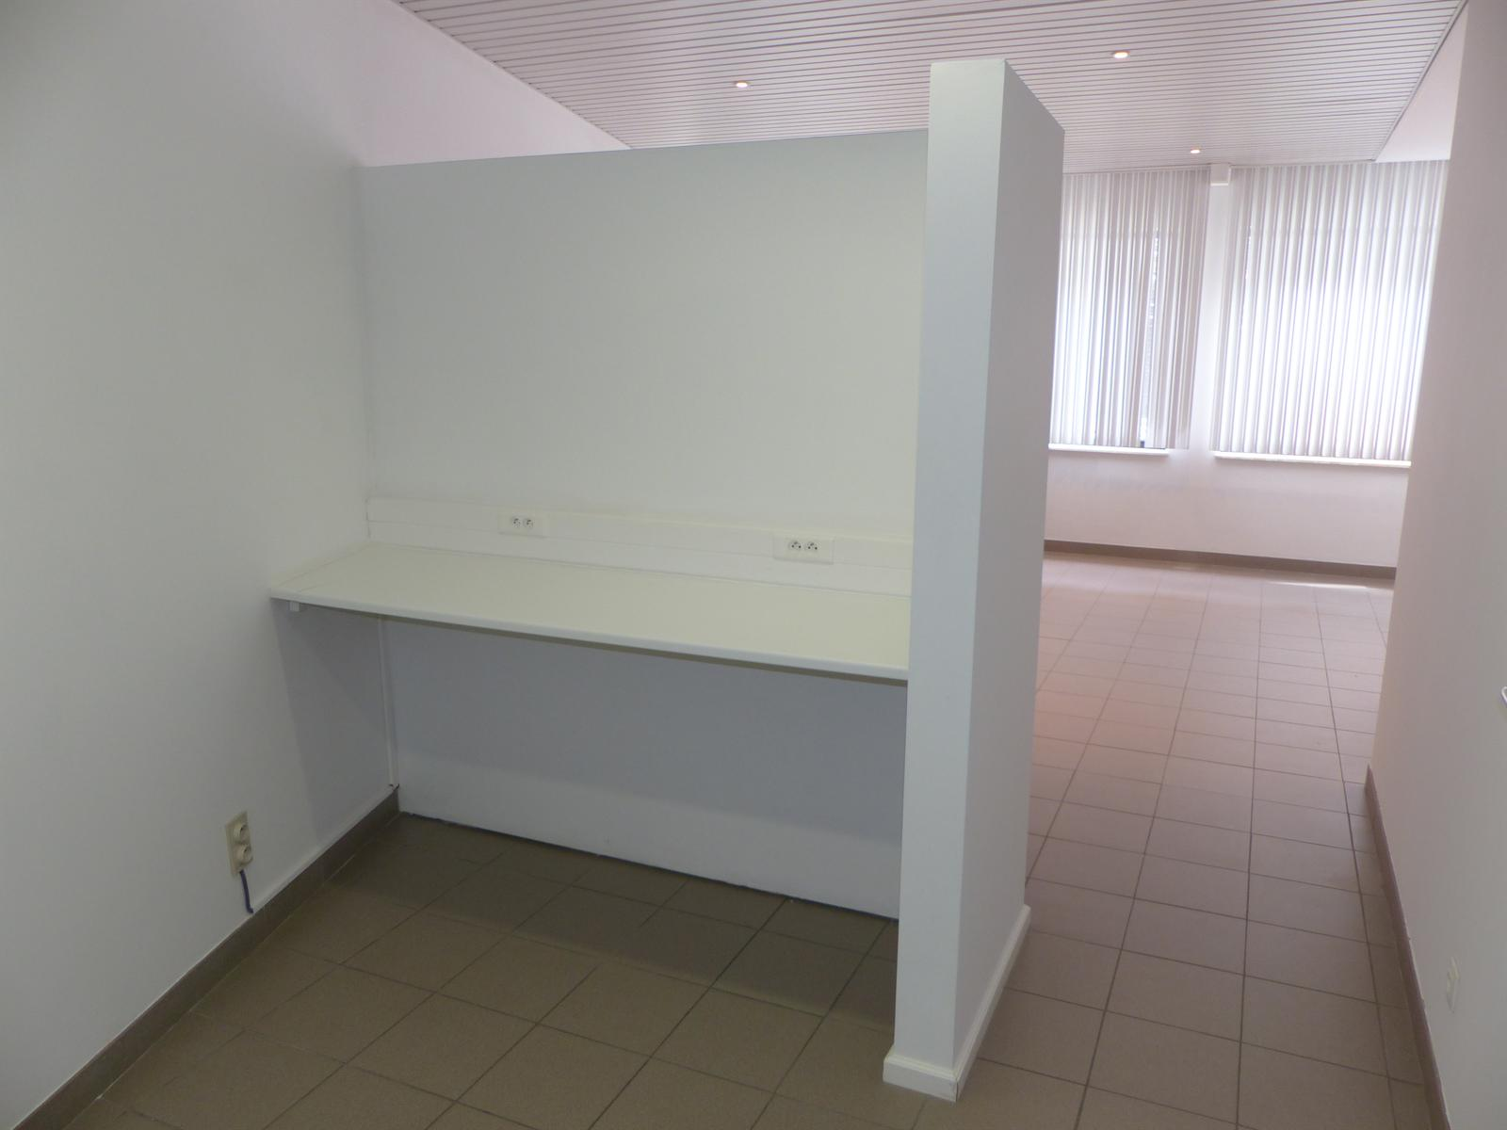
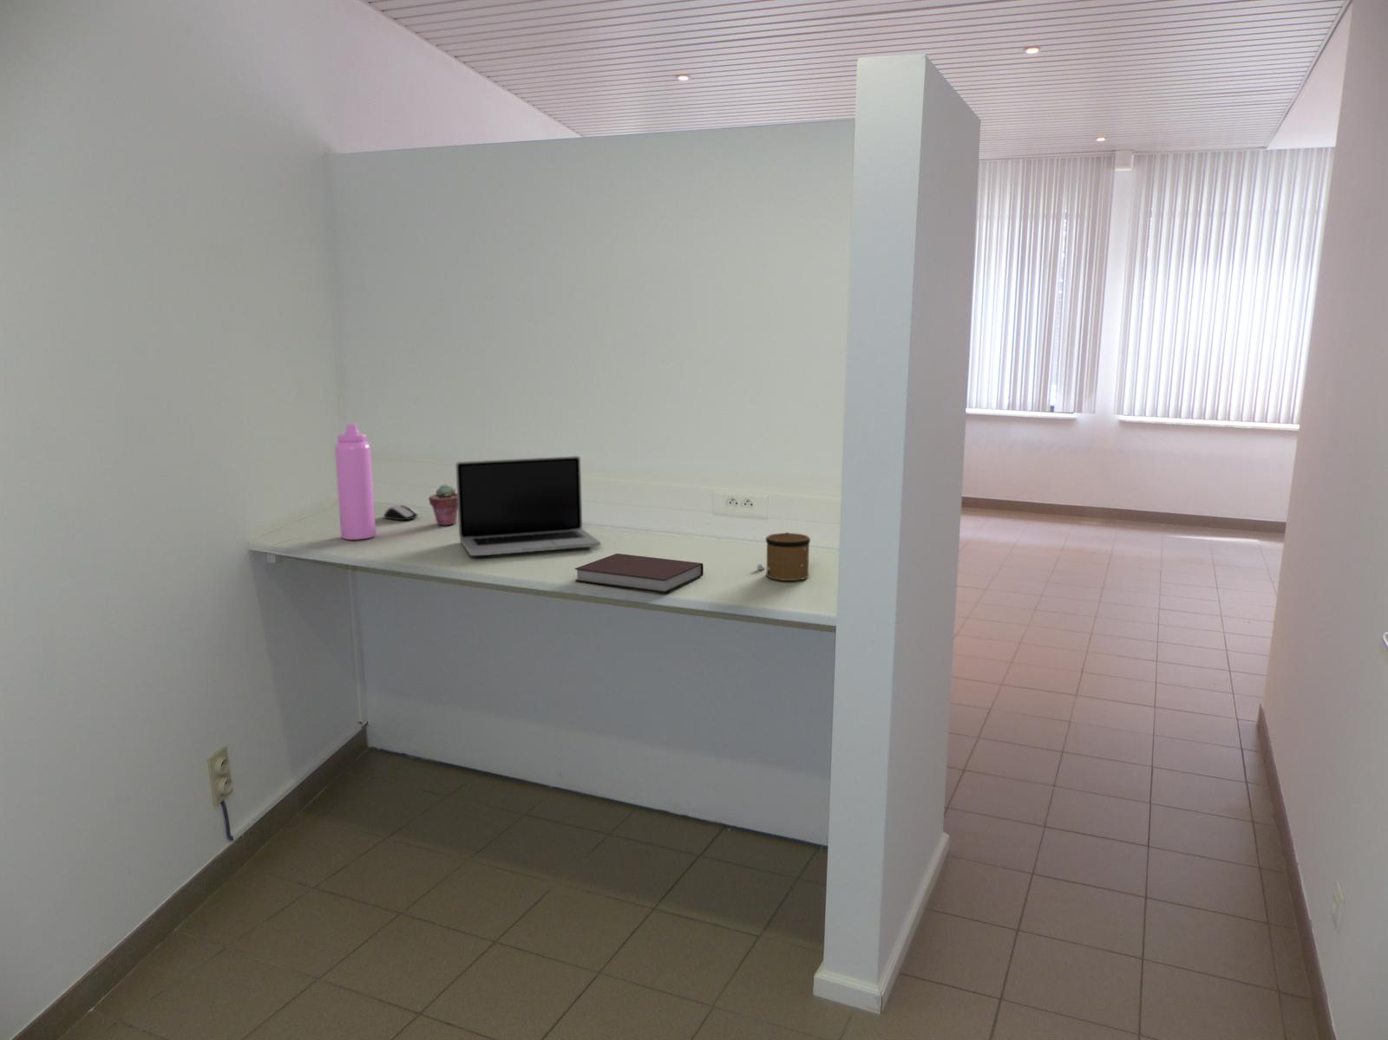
+ laptop (528, 505)
+ notebook (639, 571)
+ computer mouse (400, 511)
+ speaker (784, 552)
+ water bottle (355, 481)
+ potted succulent (445, 504)
